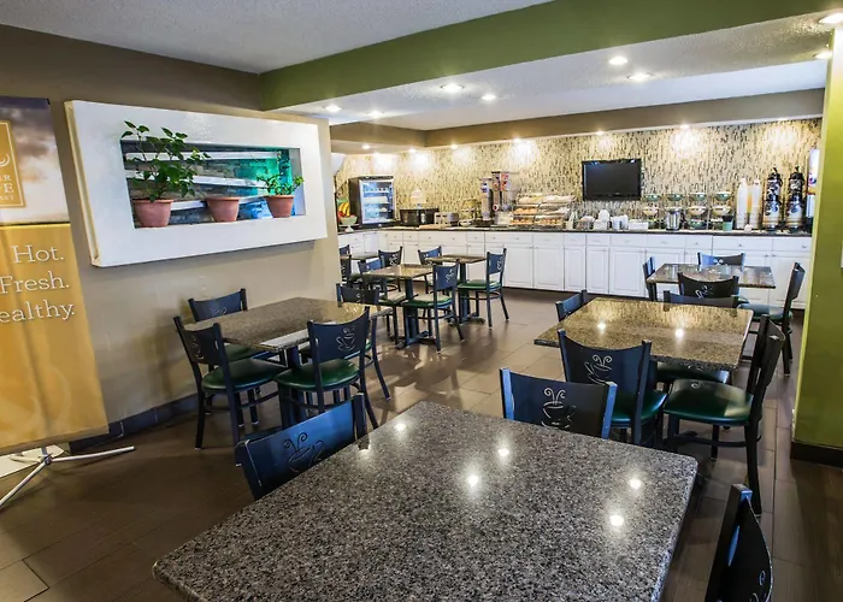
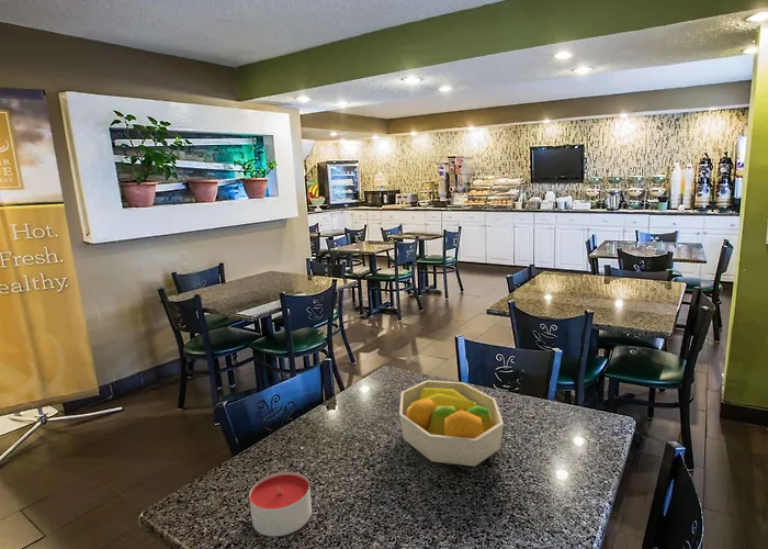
+ fruit bowl (448, 415)
+ candle (281, 501)
